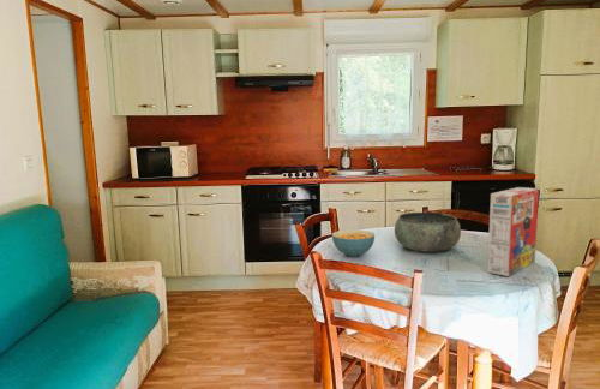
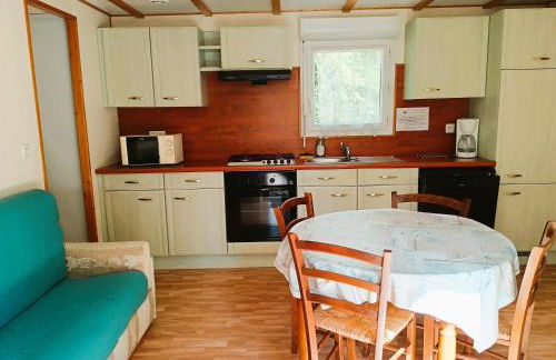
- bowl (426, 232)
- cereal box (514, 229)
- cereal bowl (353, 244)
